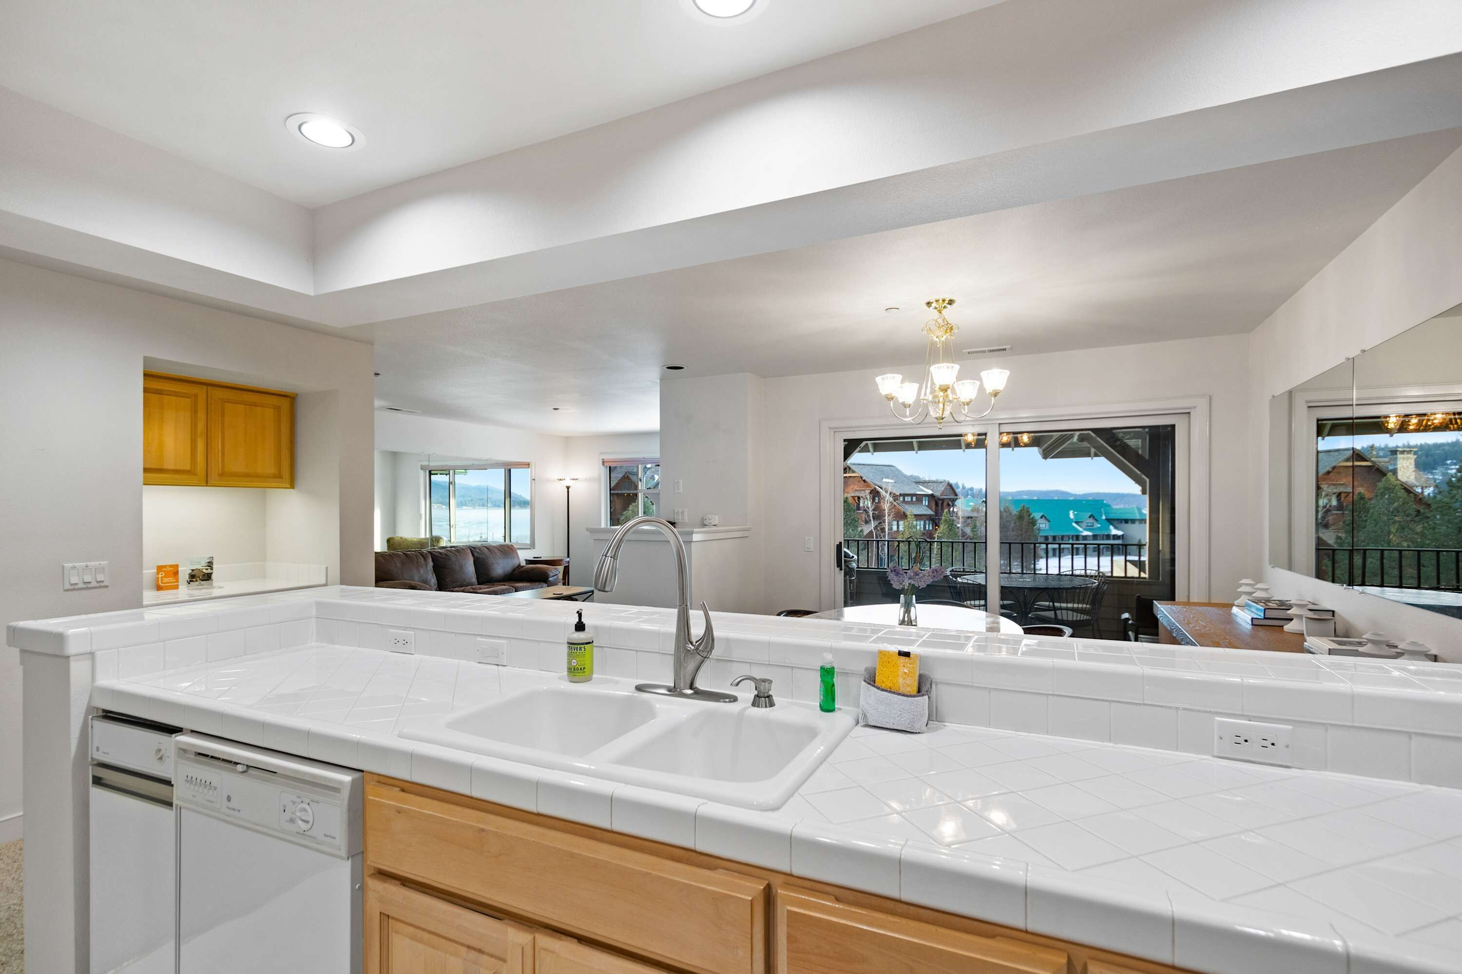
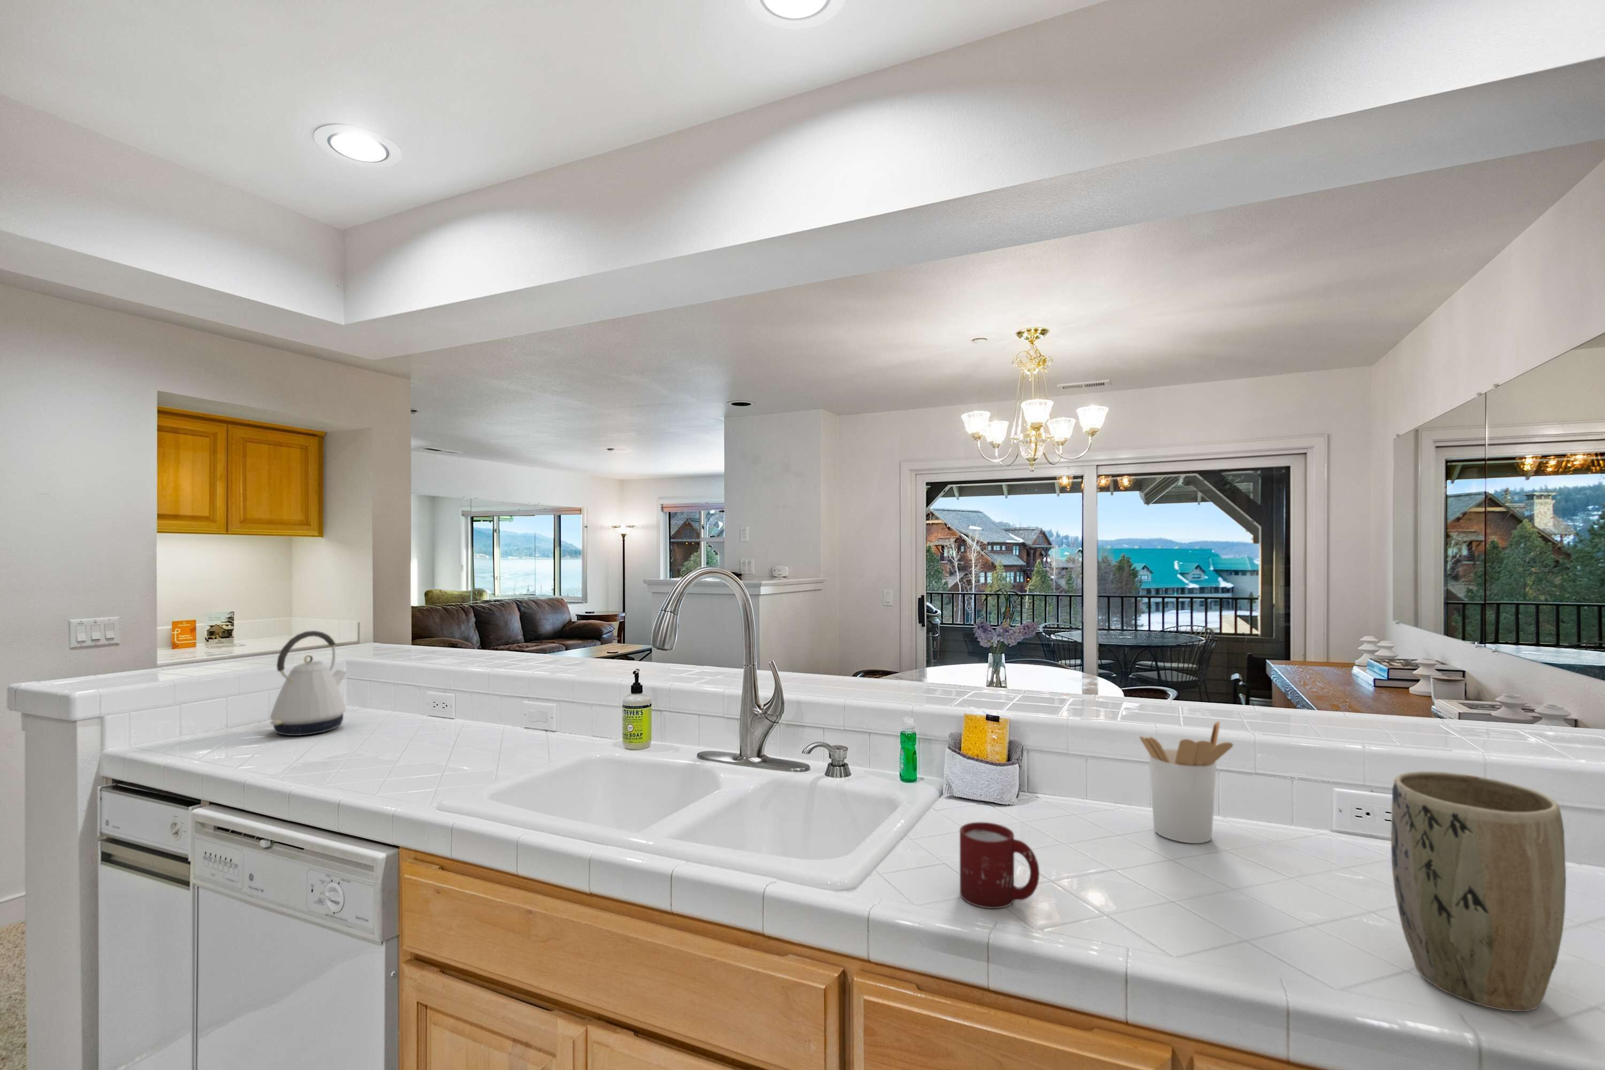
+ plant pot (1474, 886)
+ utensil holder (1189, 782)
+ cup (998, 866)
+ kettle (312, 679)
